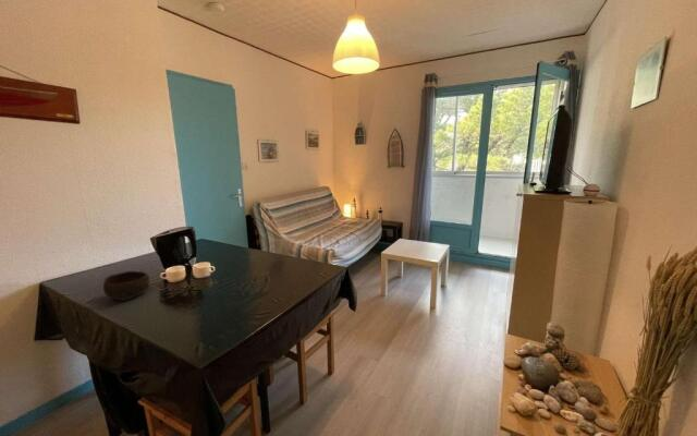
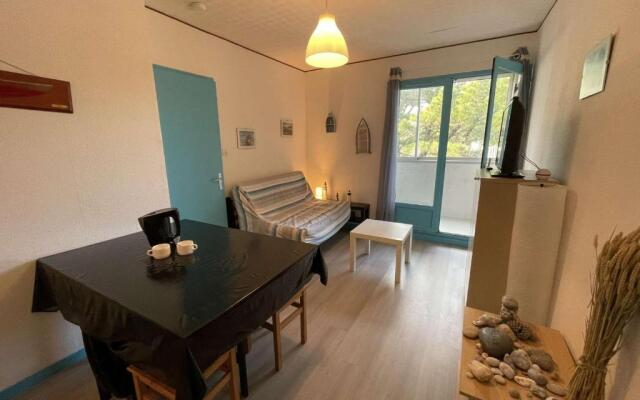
- bowl (127, 284)
